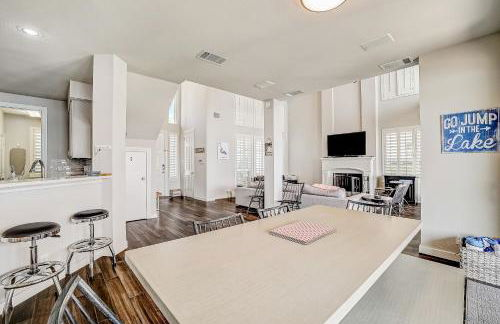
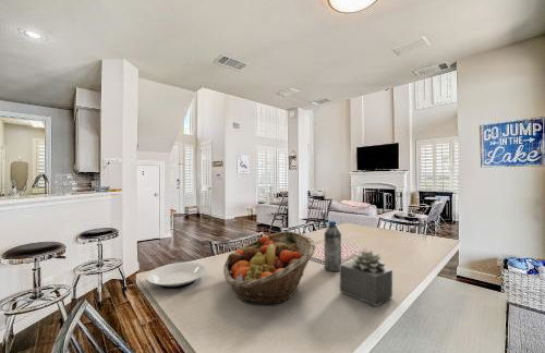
+ fruit basket (268, 261)
+ plate (178, 276)
+ succulent plant (365, 272)
+ water bottle (332, 245)
